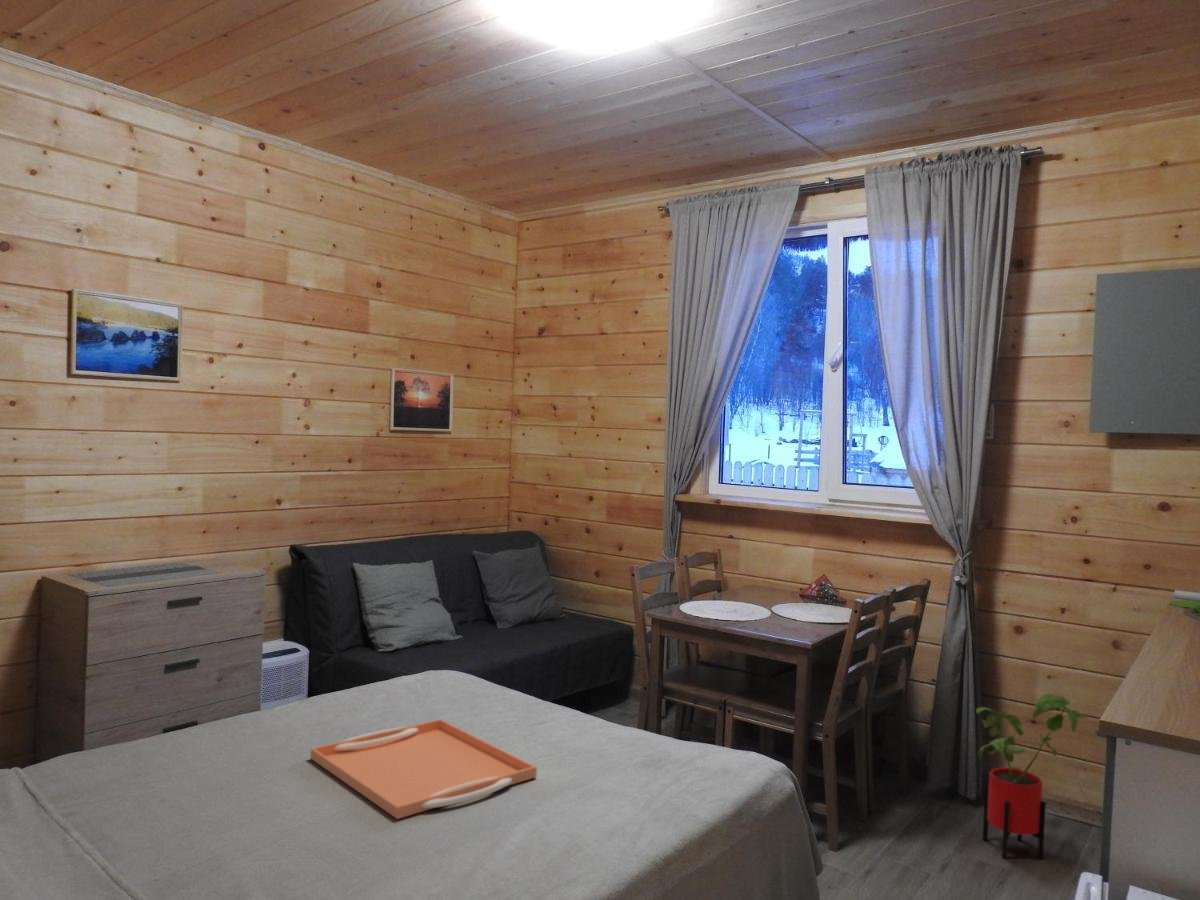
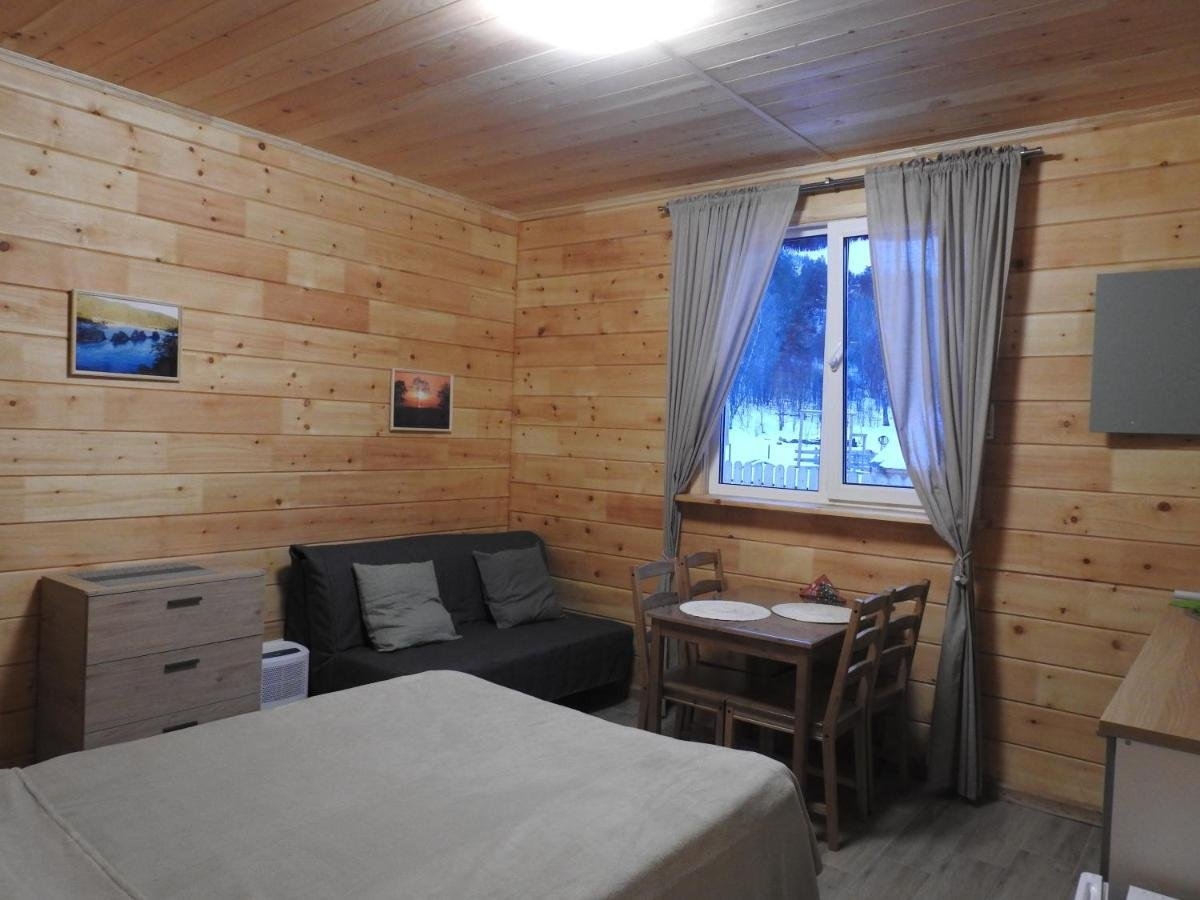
- serving tray (421, 762)
- house plant (1021, 770)
